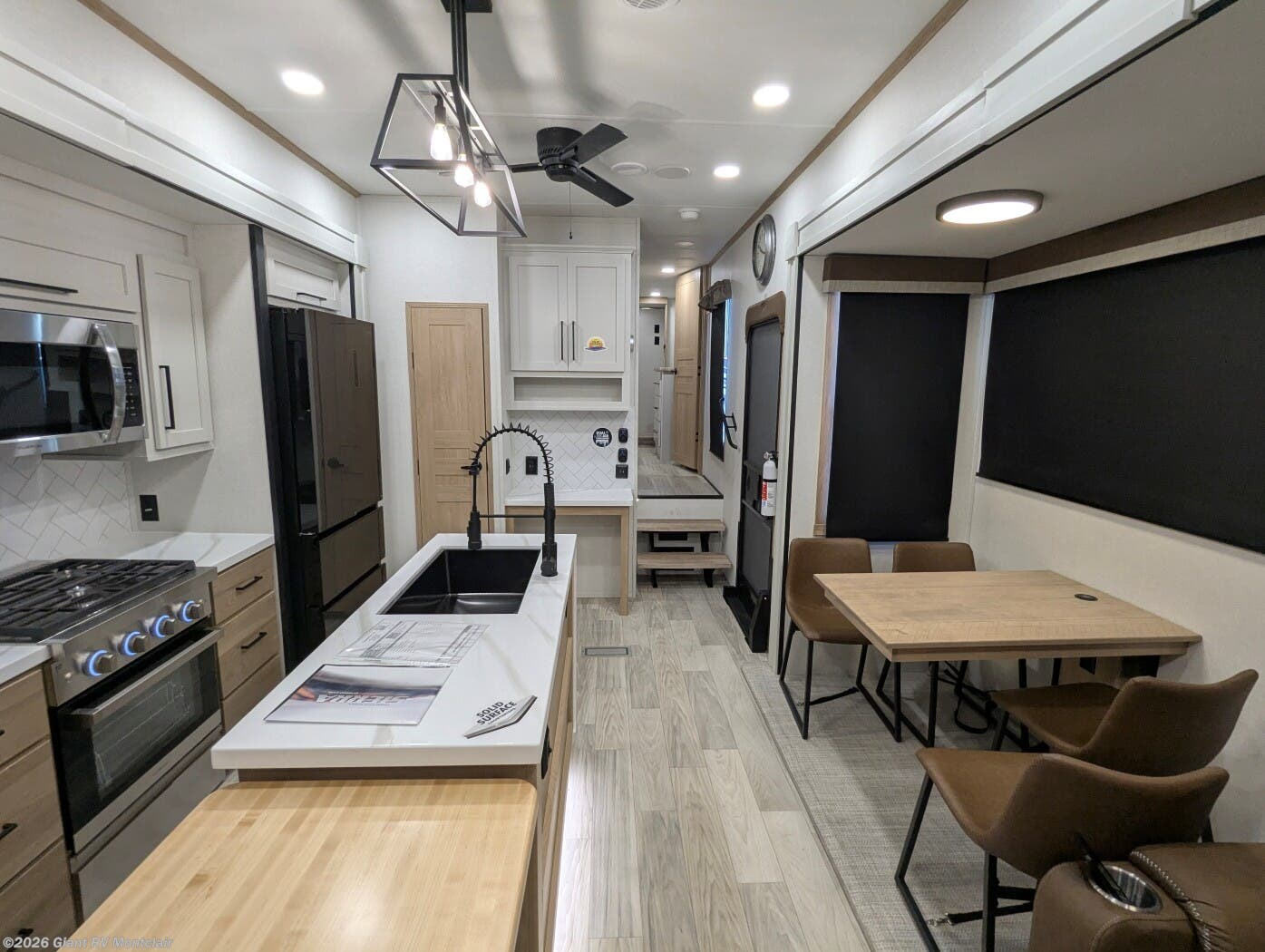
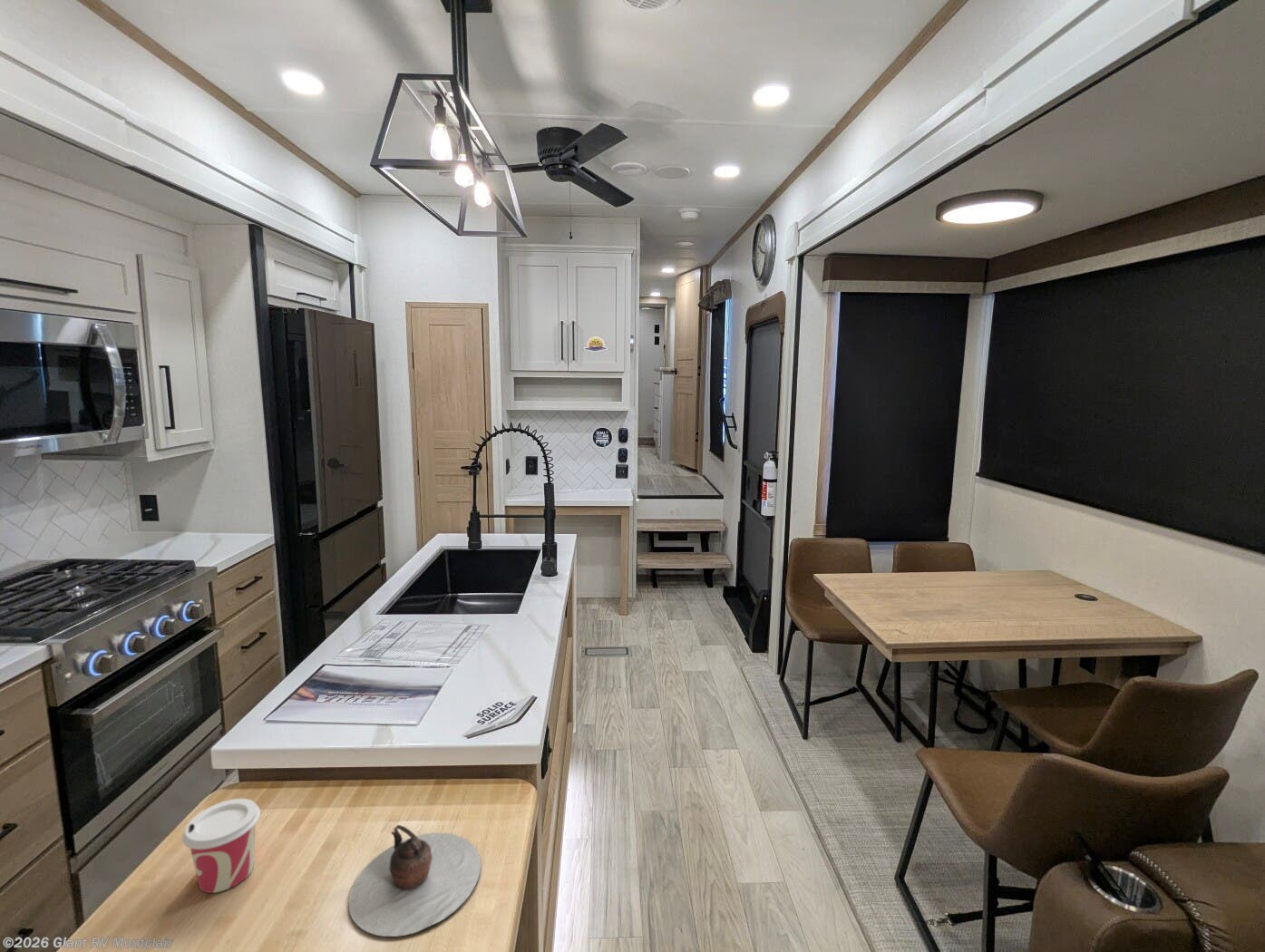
+ teapot (416, 854)
+ cup (224, 846)
